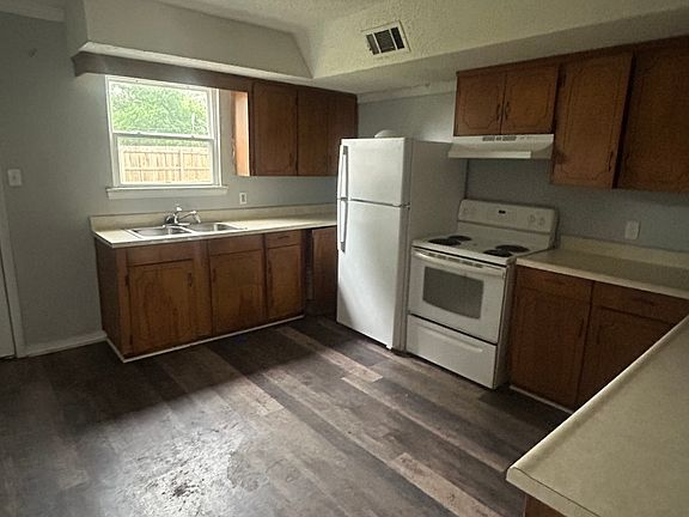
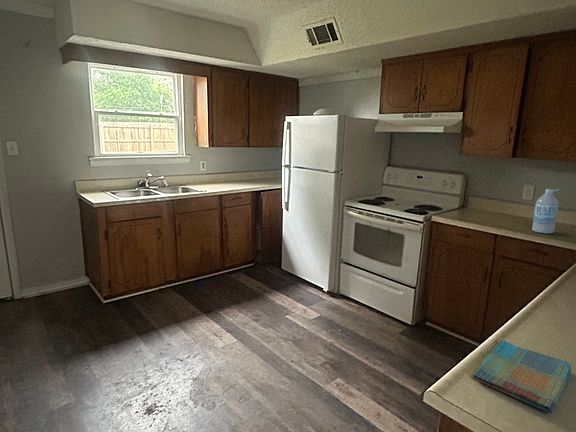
+ dish towel (523, 371)
+ water bottle (546, 210)
